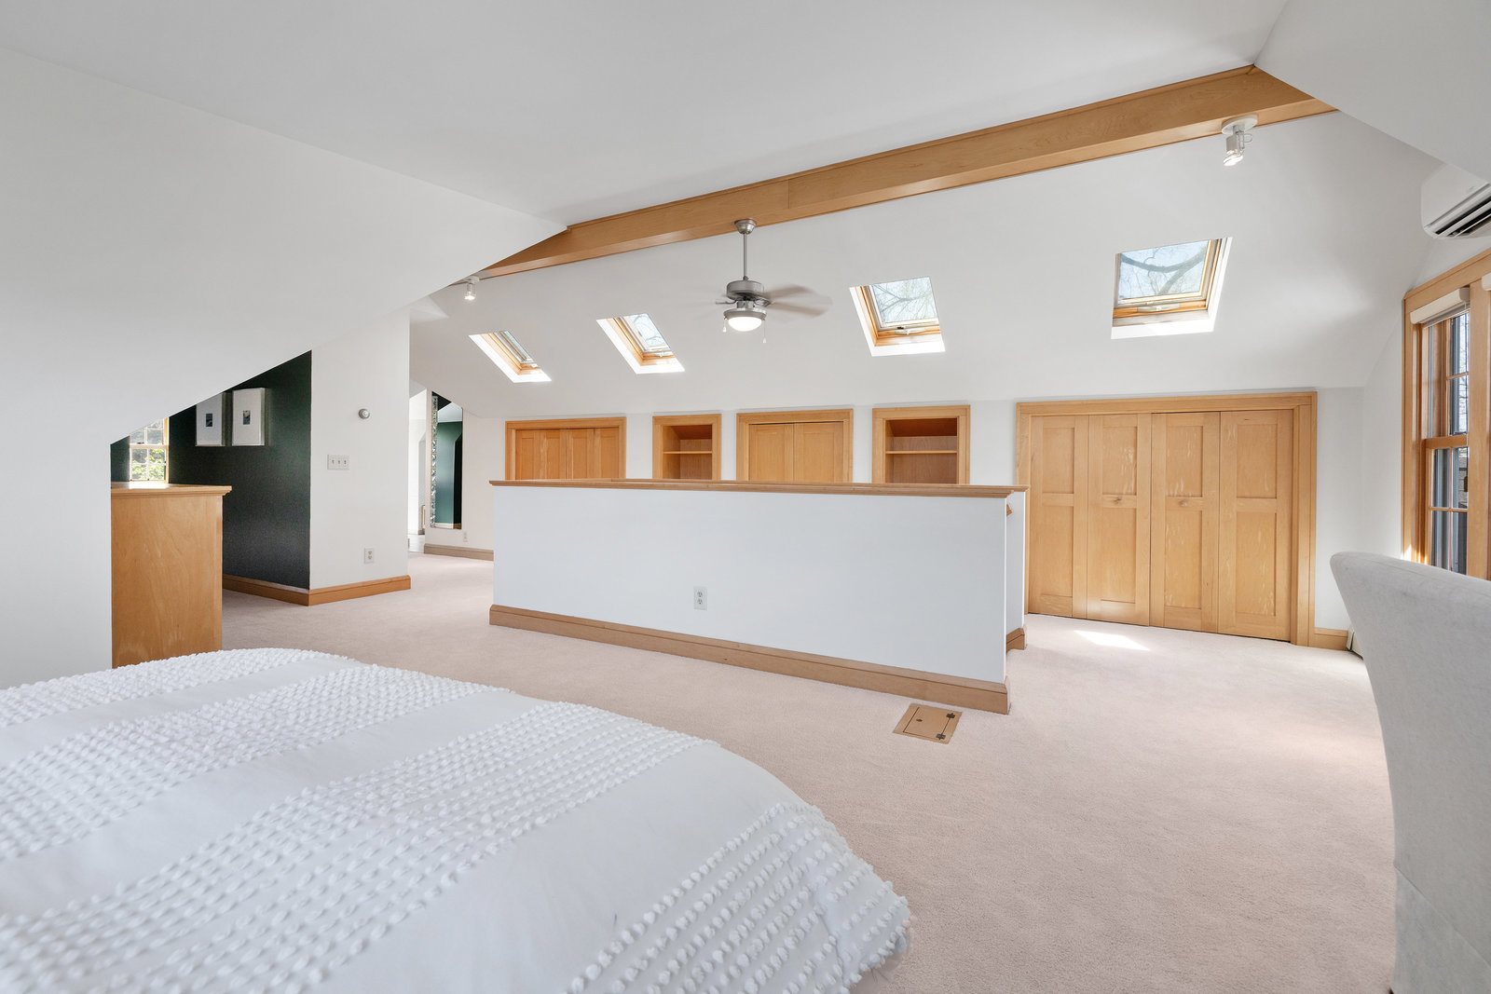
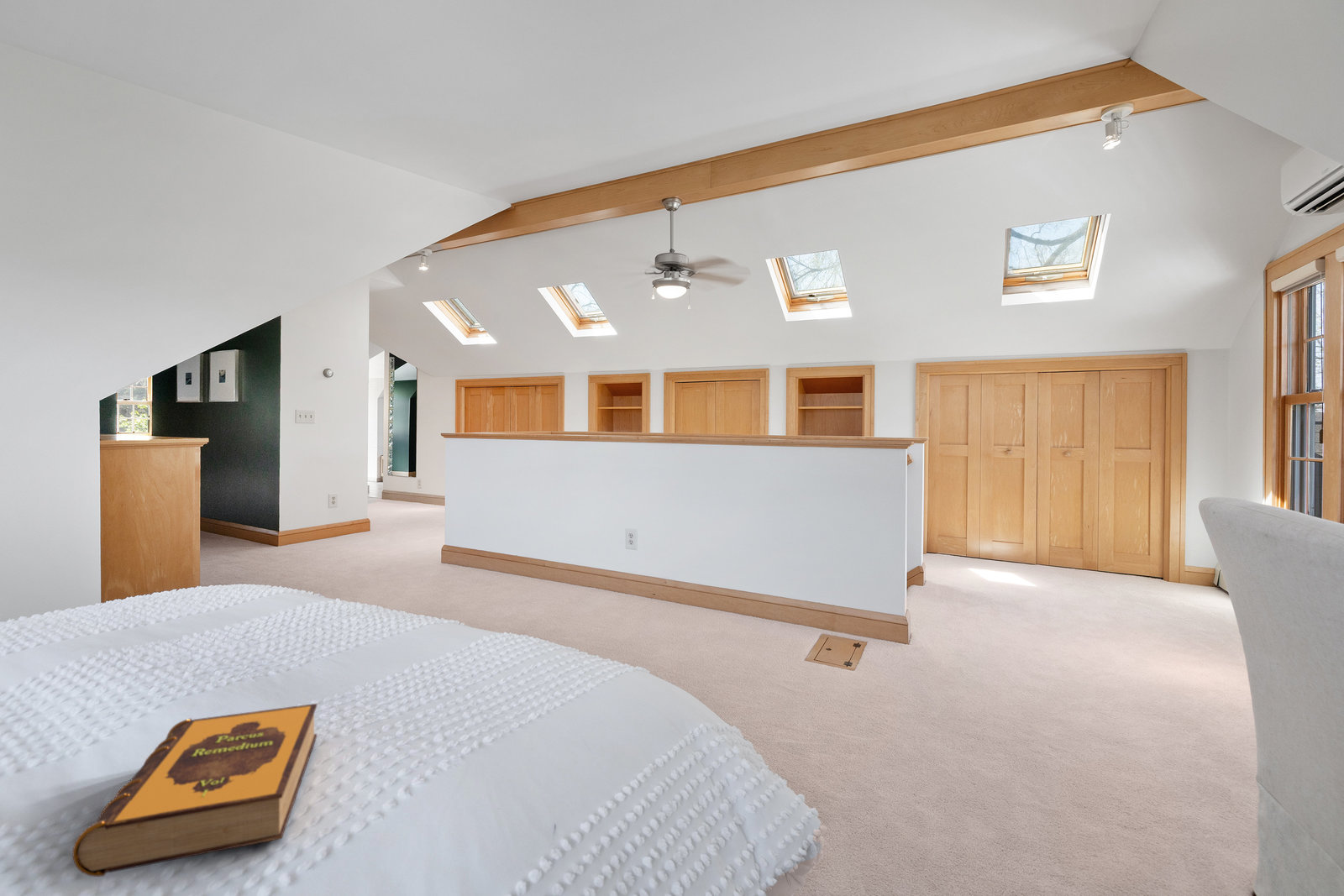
+ hardback book (218, 774)
